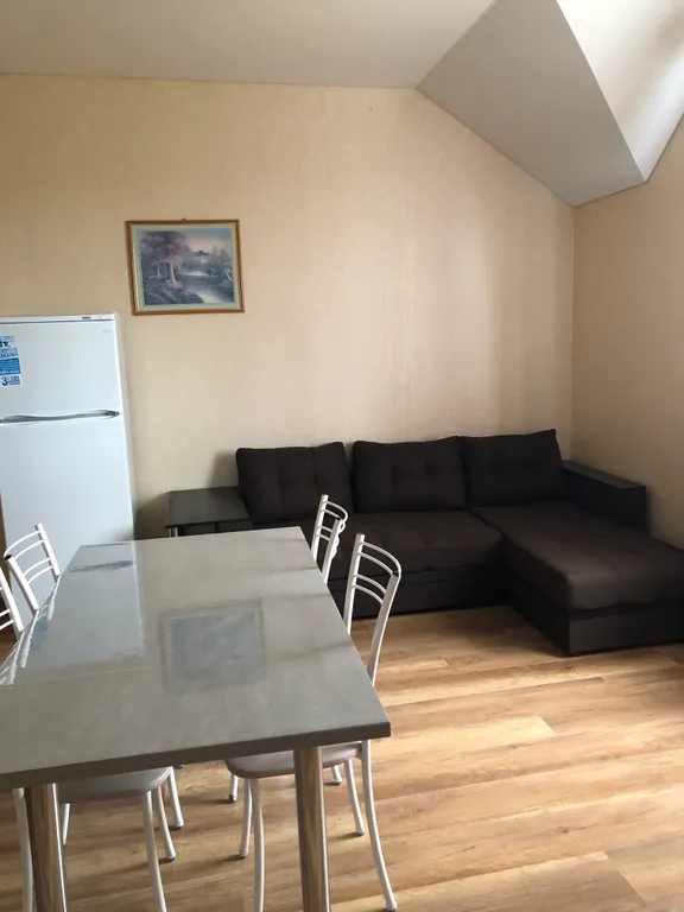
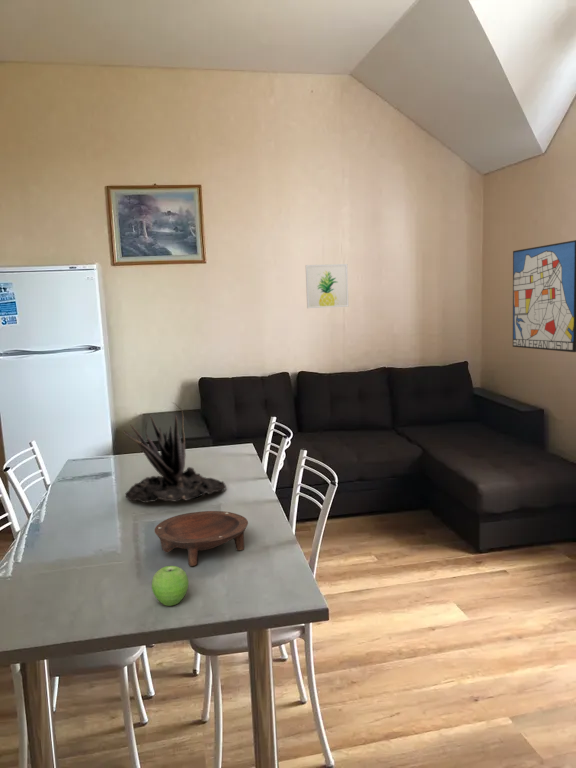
+ wall art (542, 298)
+ fruit (170, 585)
+ plant (173, 449)
+ wall art (327, 286)
+ bowl (202, 536)
